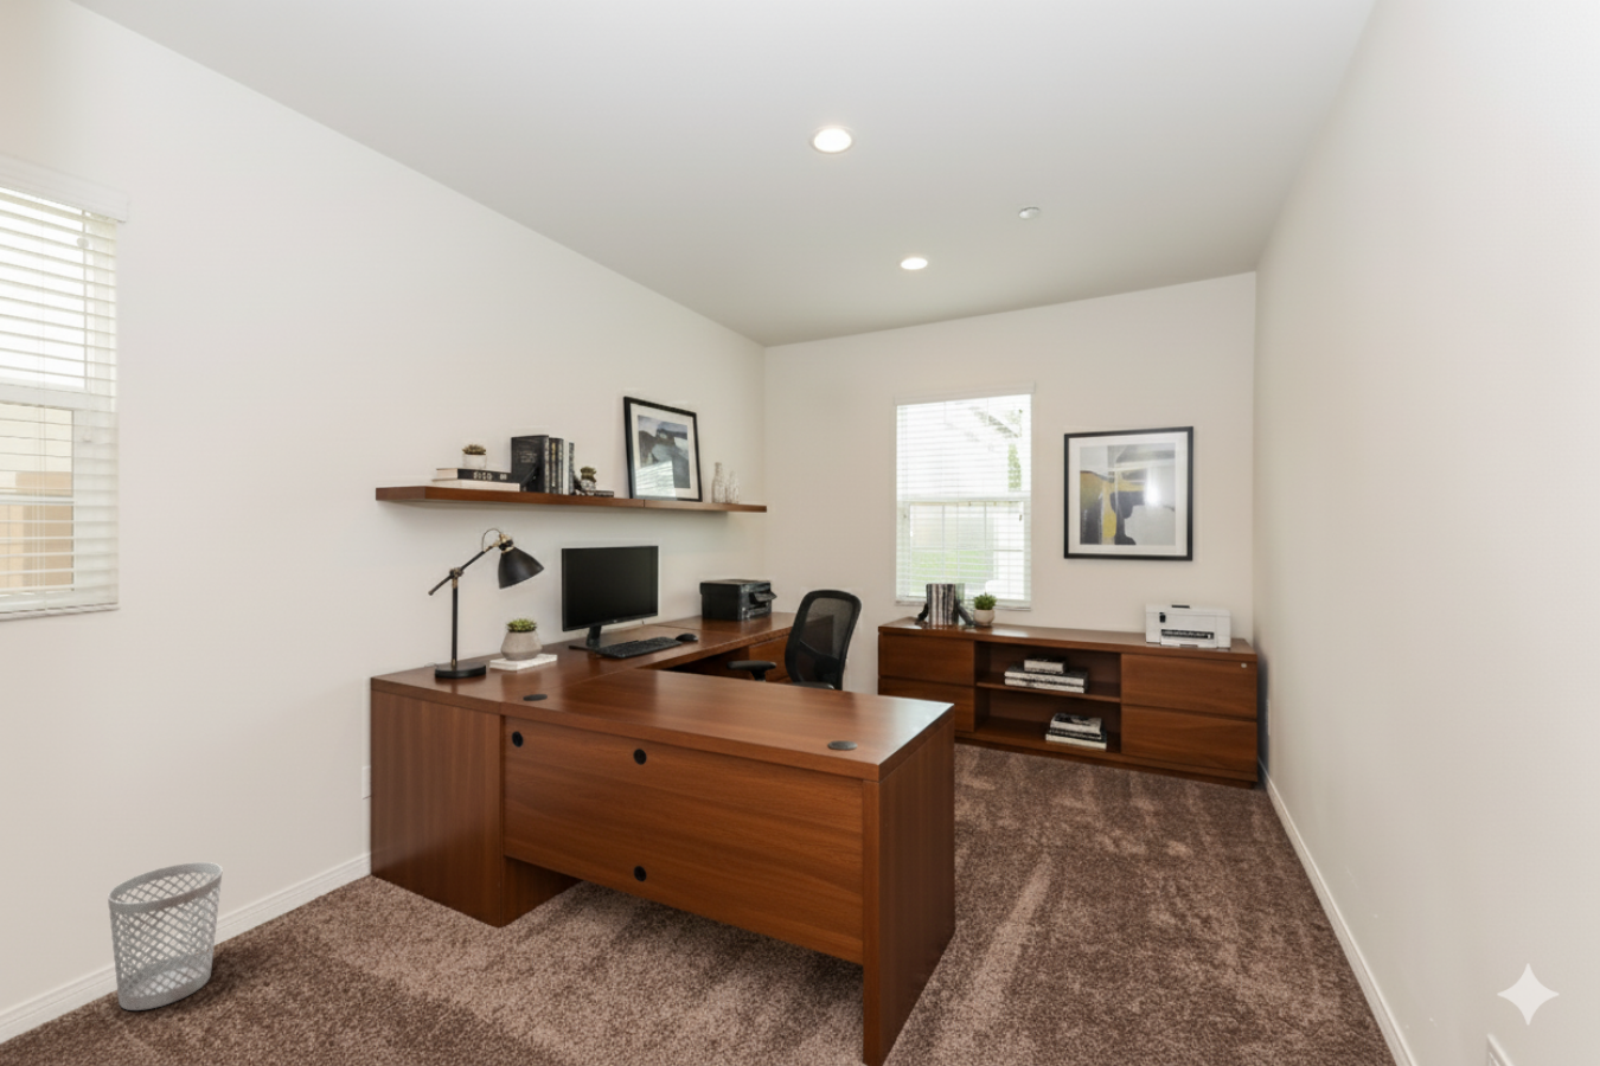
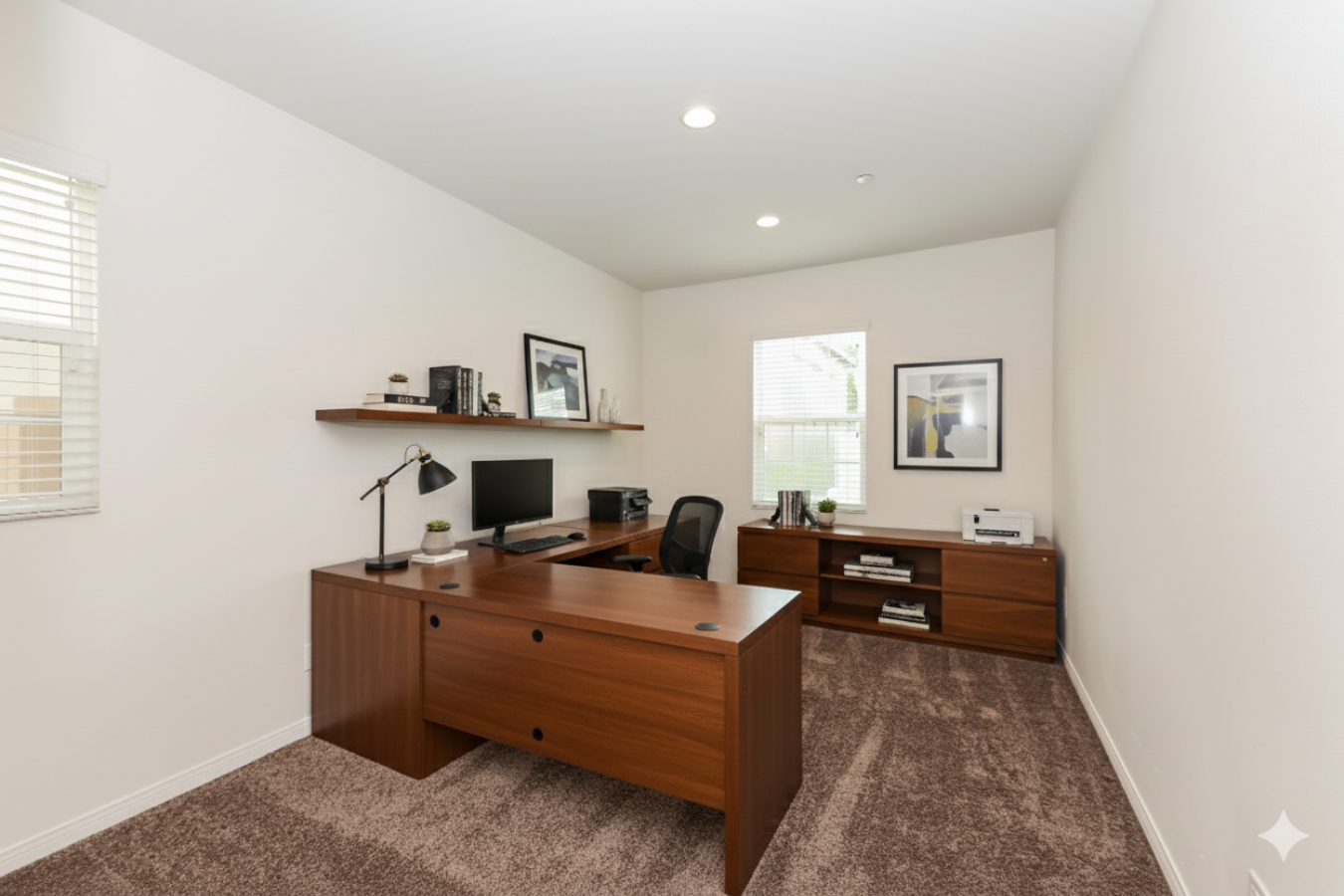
- wastebasket (165, 934)
